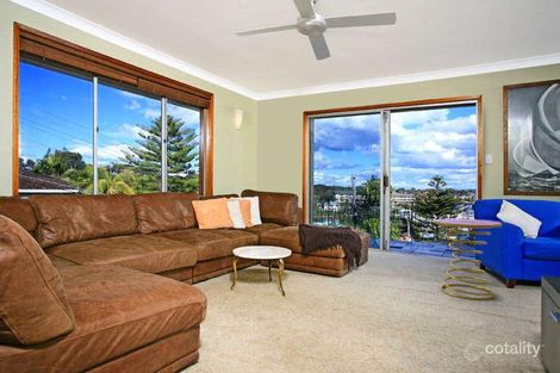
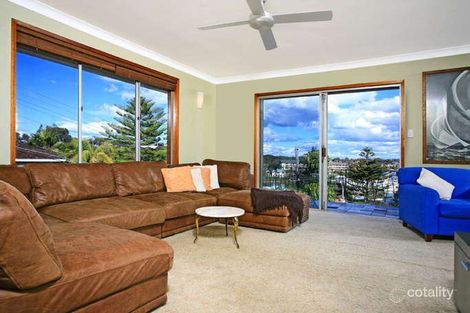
- side table (465, 259)
